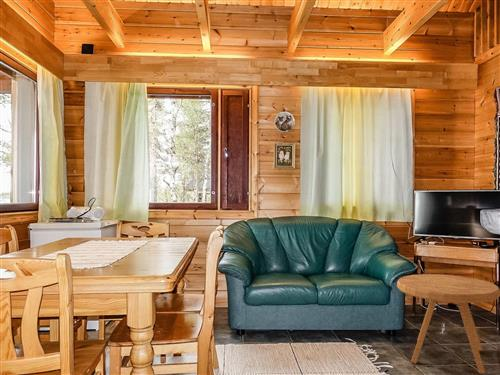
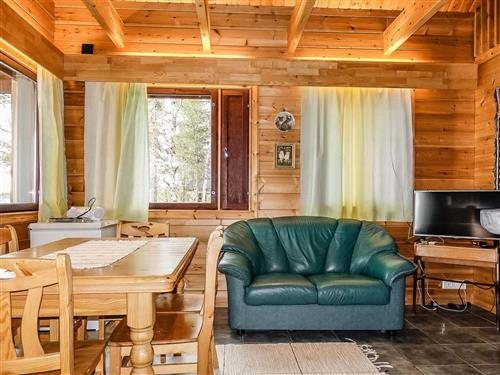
- side table (431, 316)
